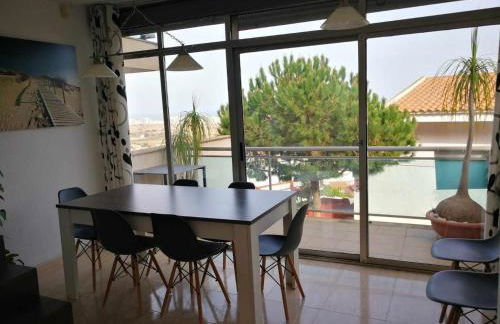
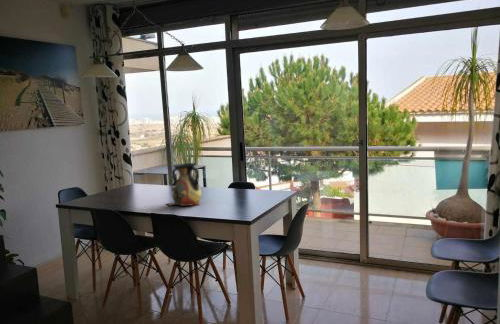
+ vase (184, 184)
